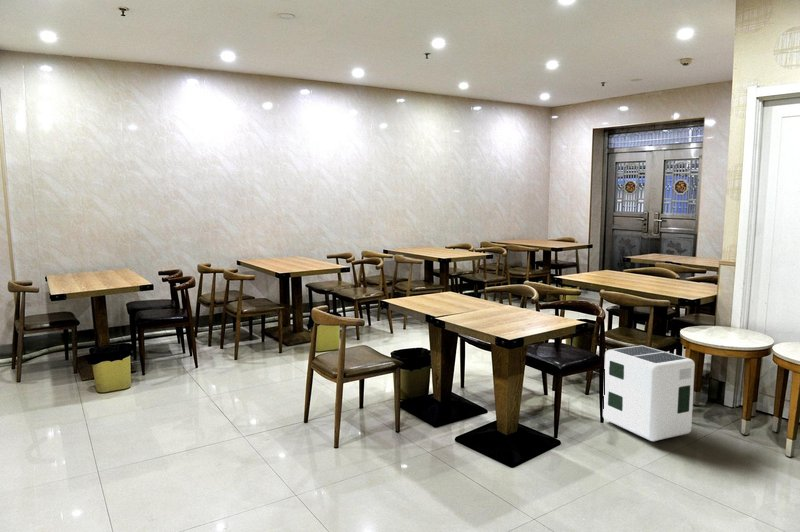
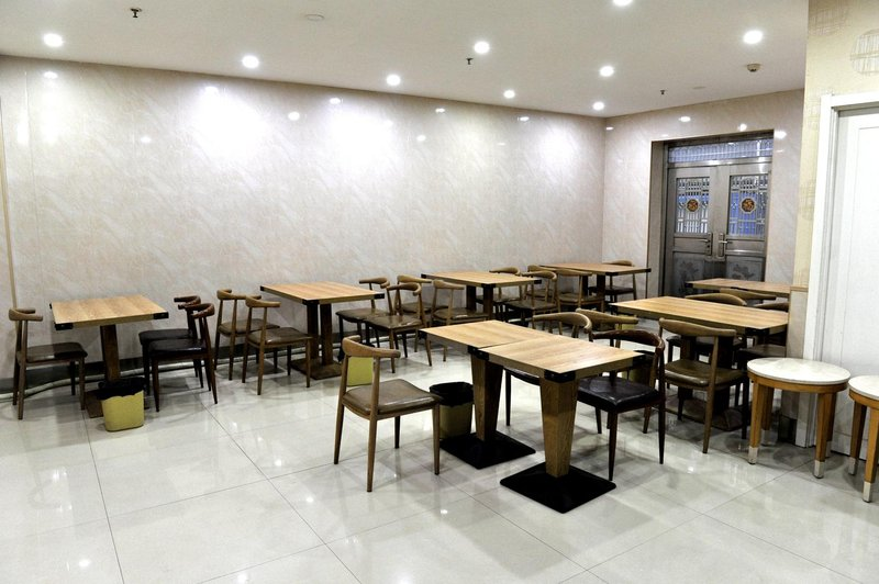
- air purifier (647, 391)
